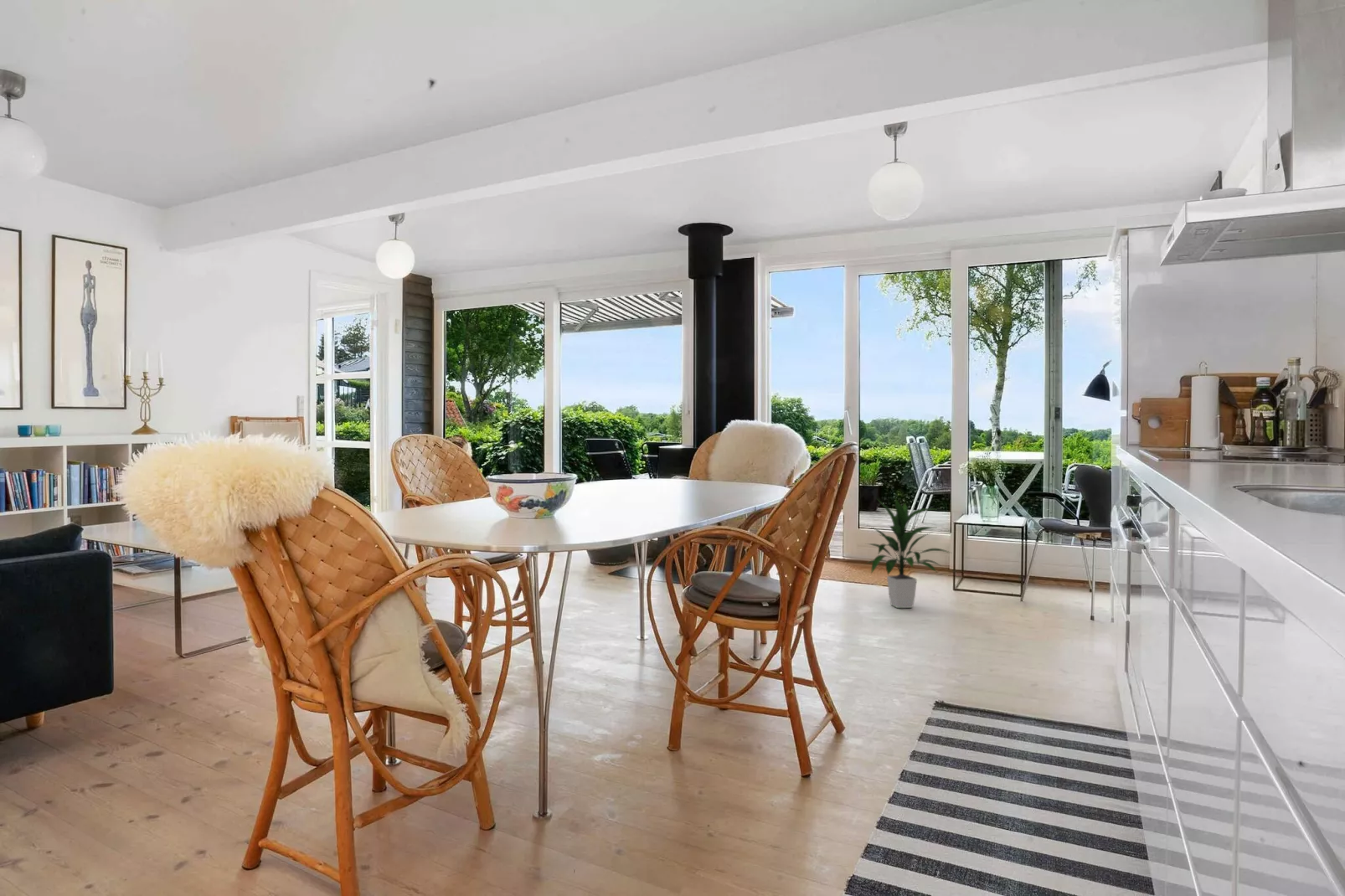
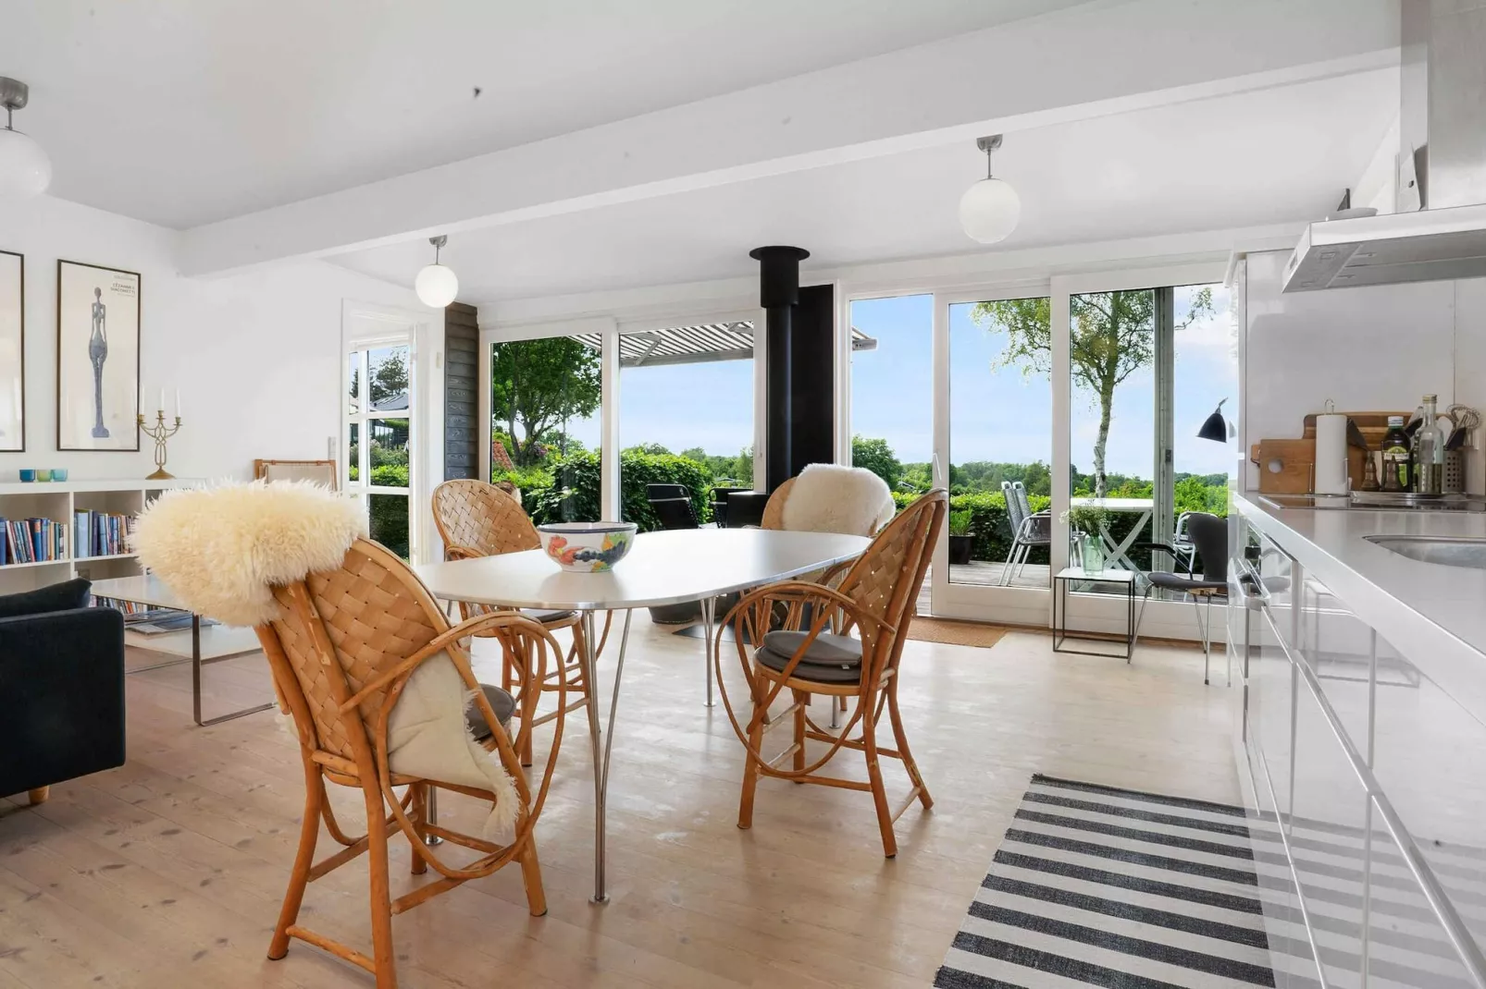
- indoor plant (902, 551)
